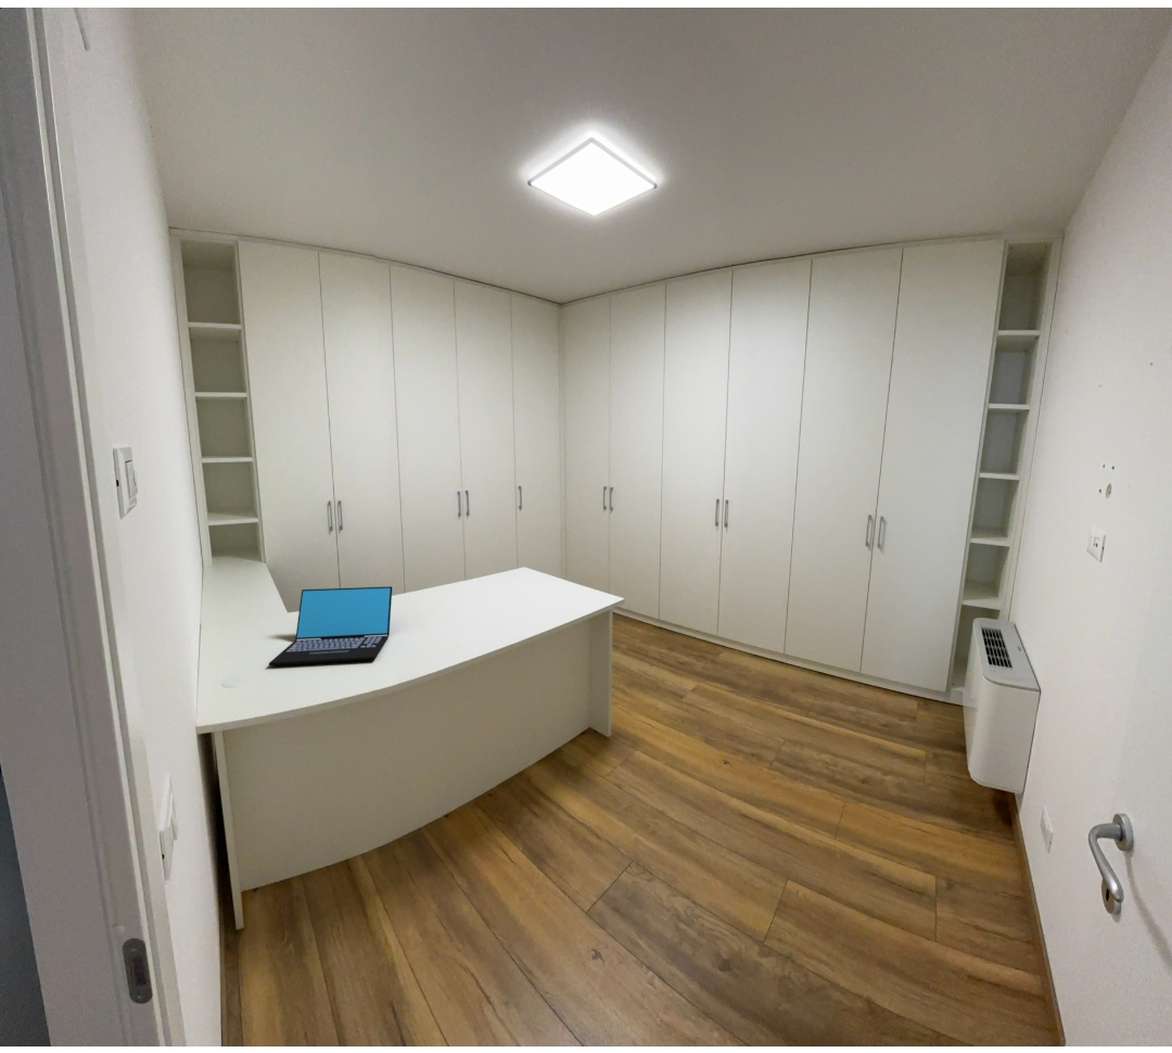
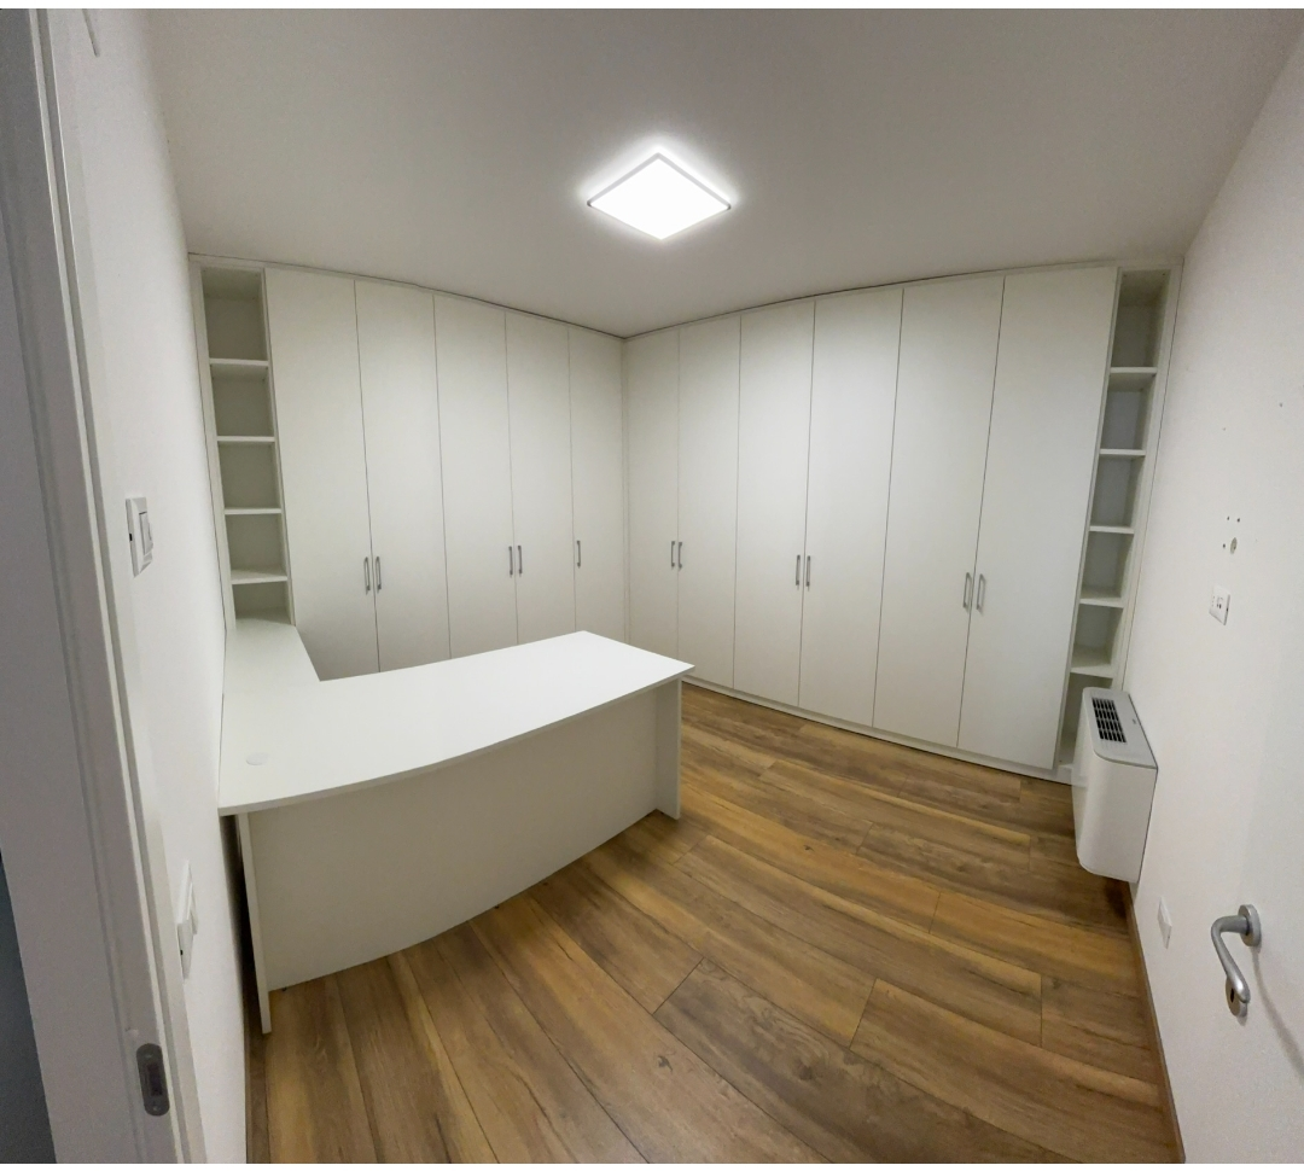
- laptop (335, 622)
